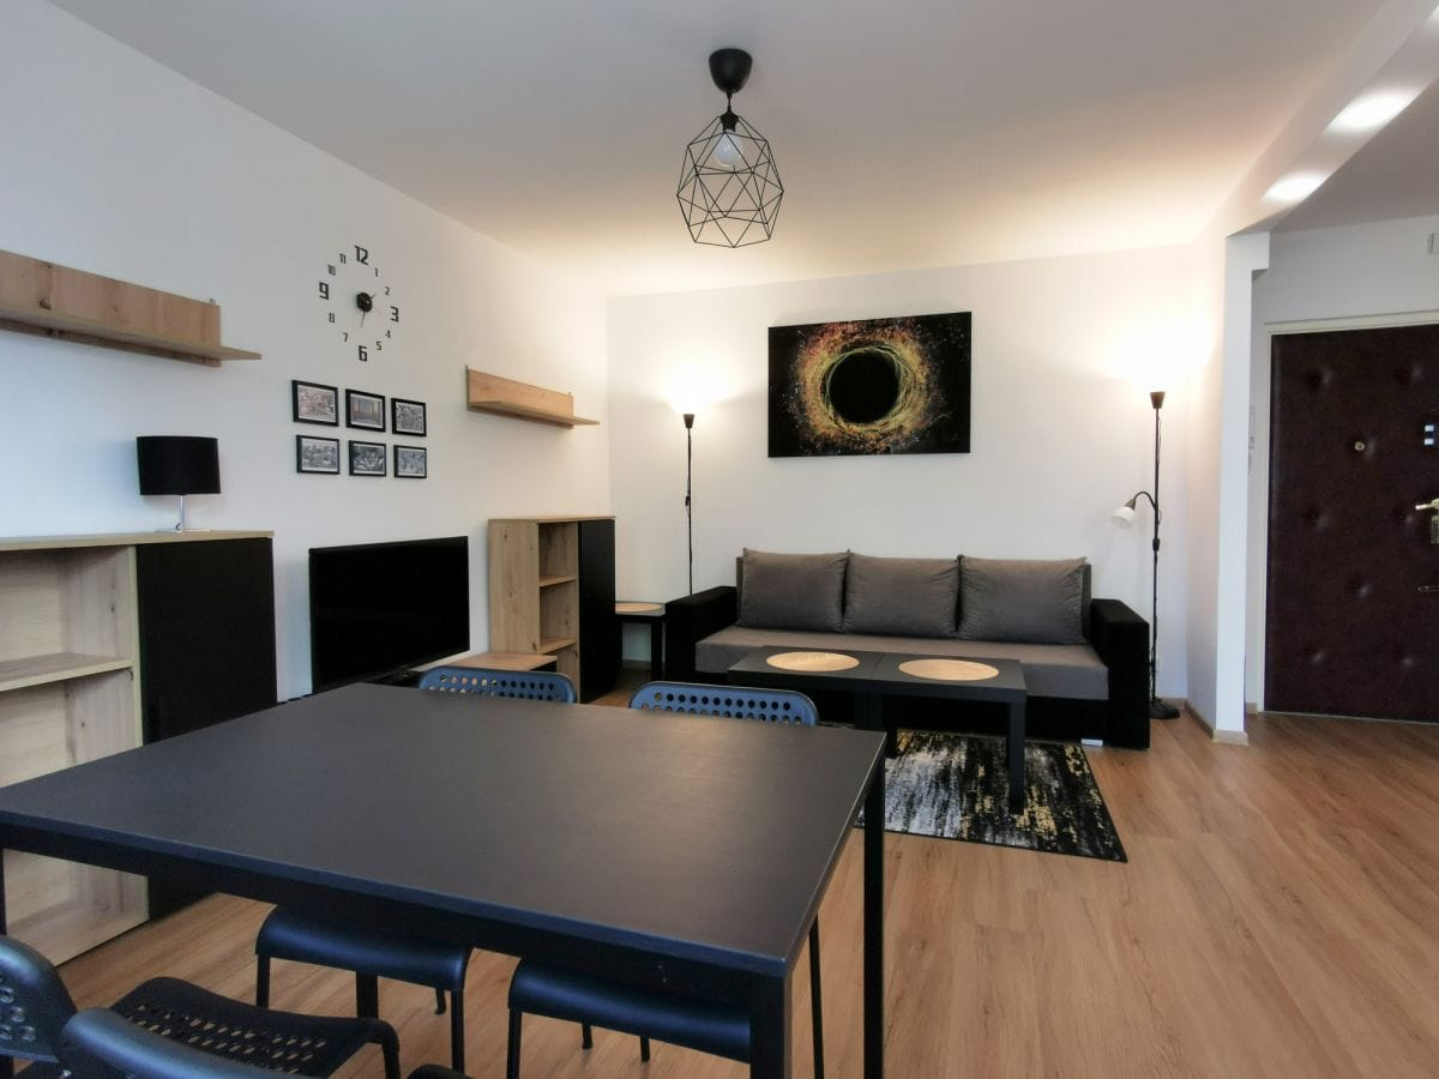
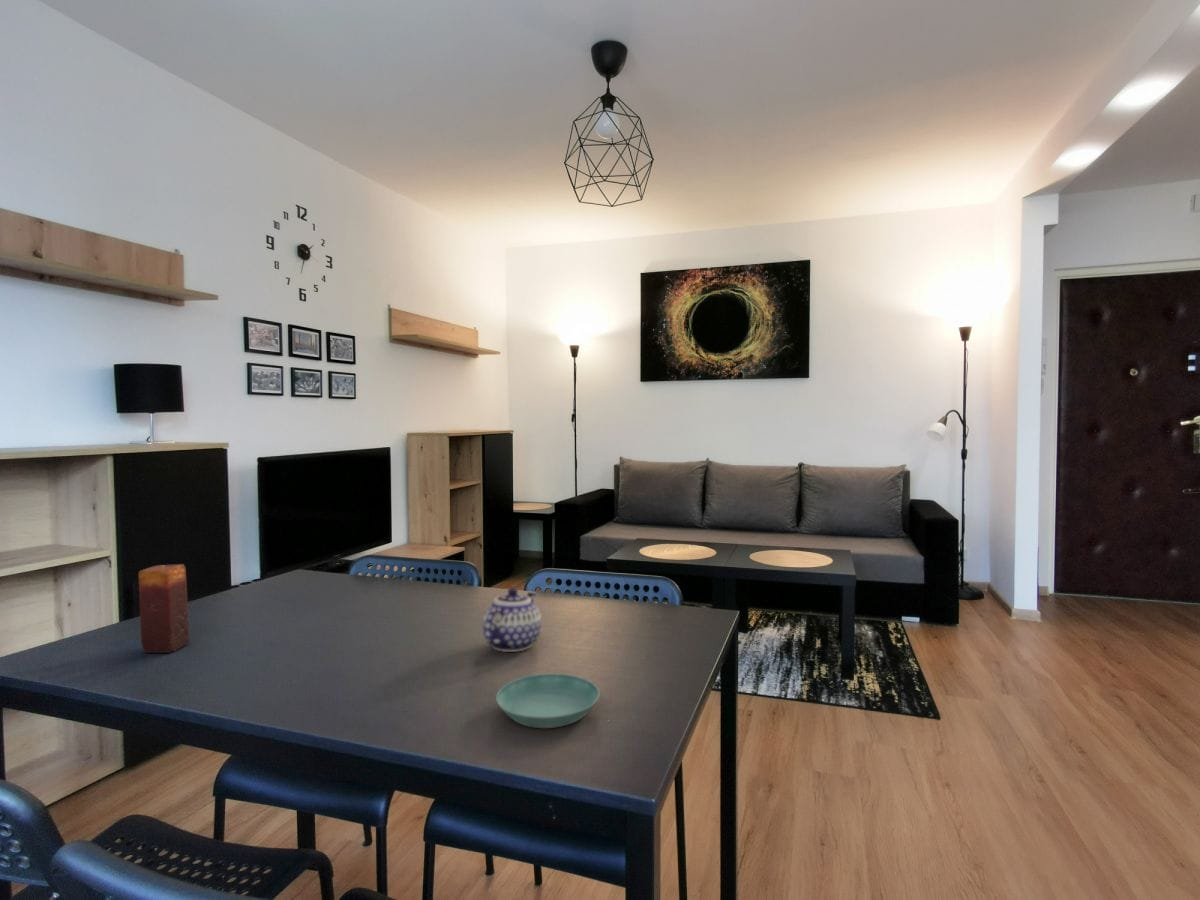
+ candle (164, 607)
+ saucer (548, 702)
+ teapot (512, 617)
